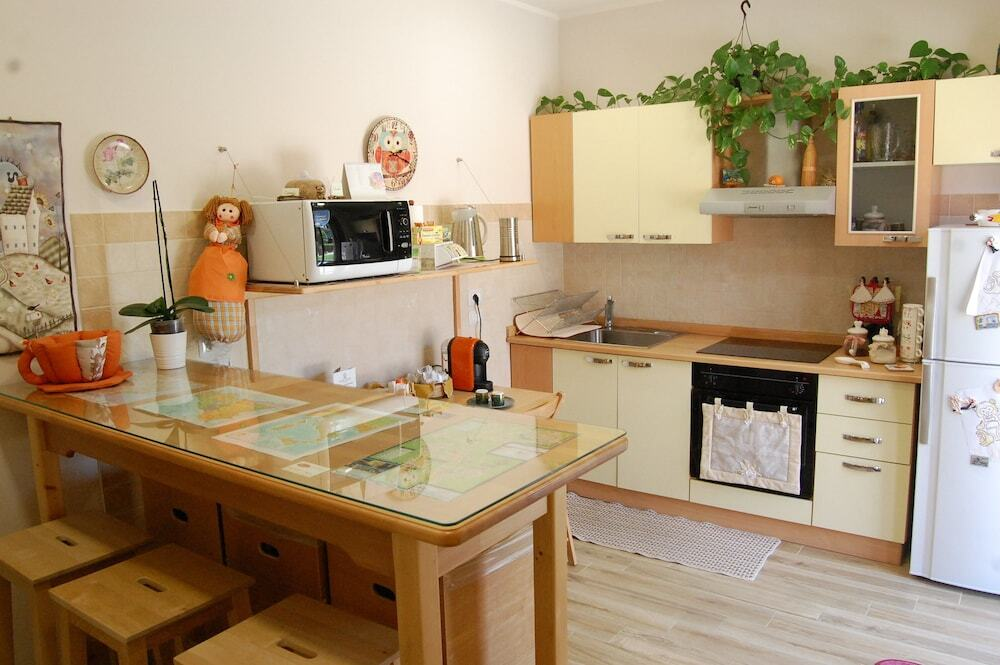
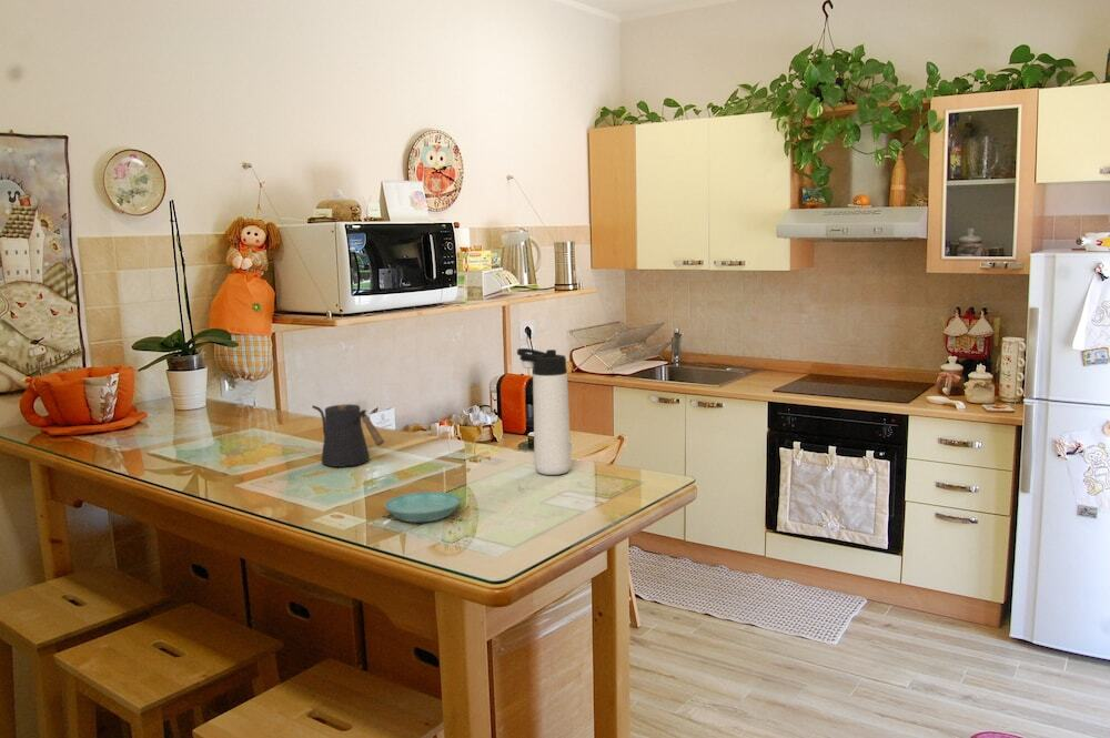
+ kettle (345, 434)
+ saucer (423, 507)
+ thermos bottle (543, 410)
